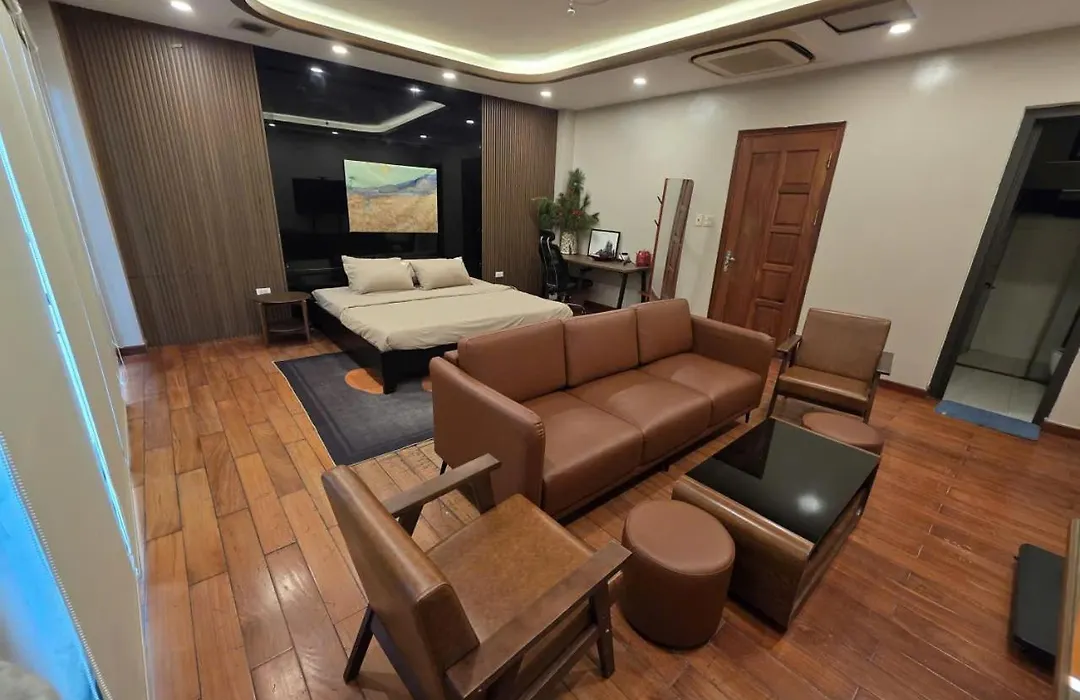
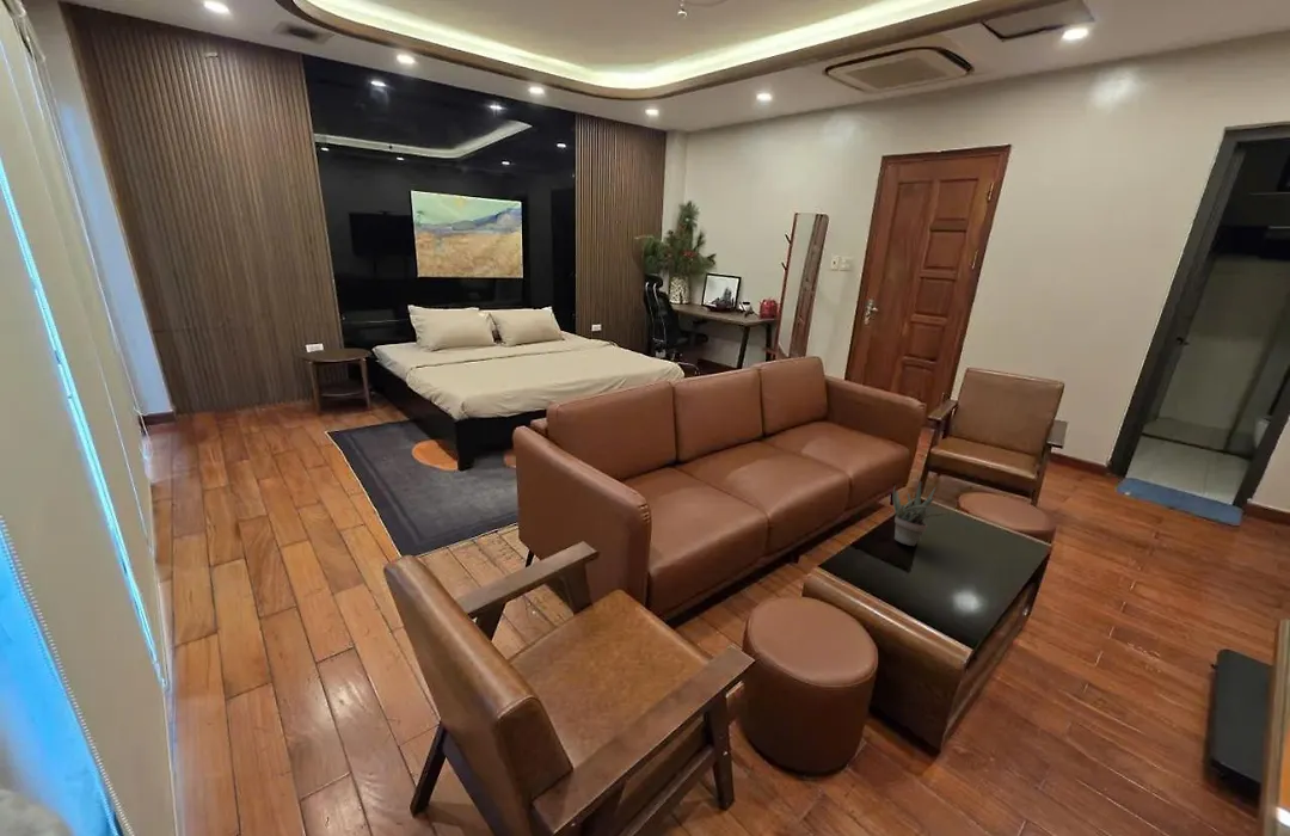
+ succulent plant (919, 510)
